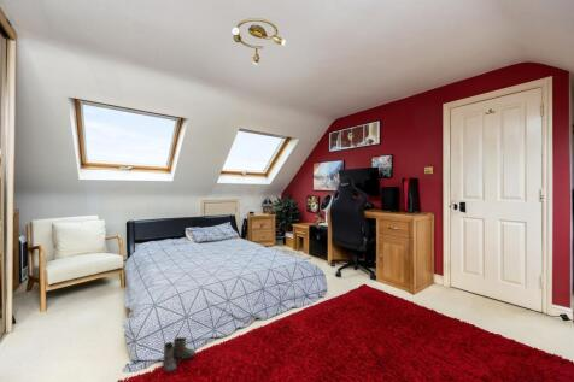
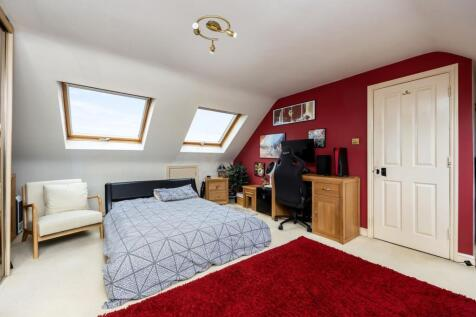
- boots (176, 352)
